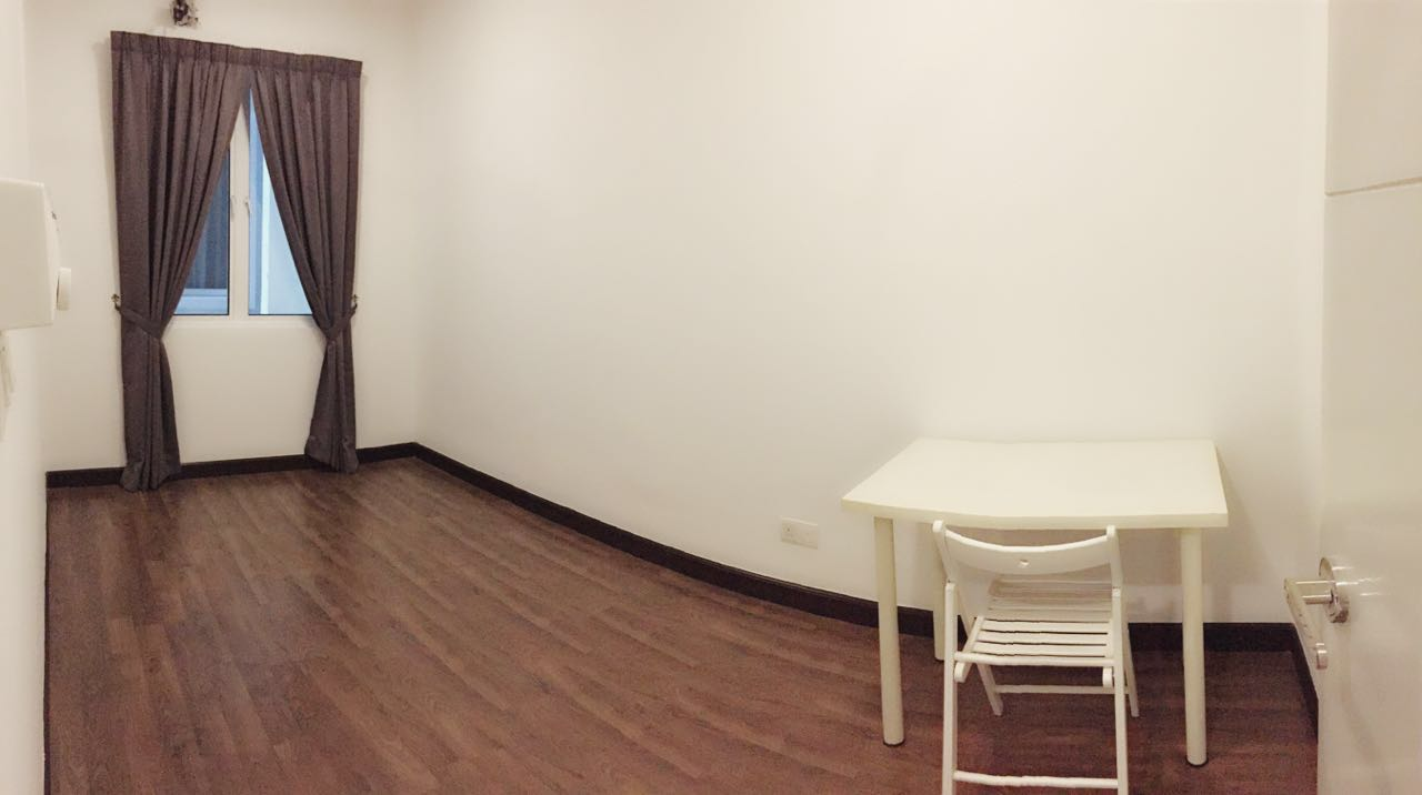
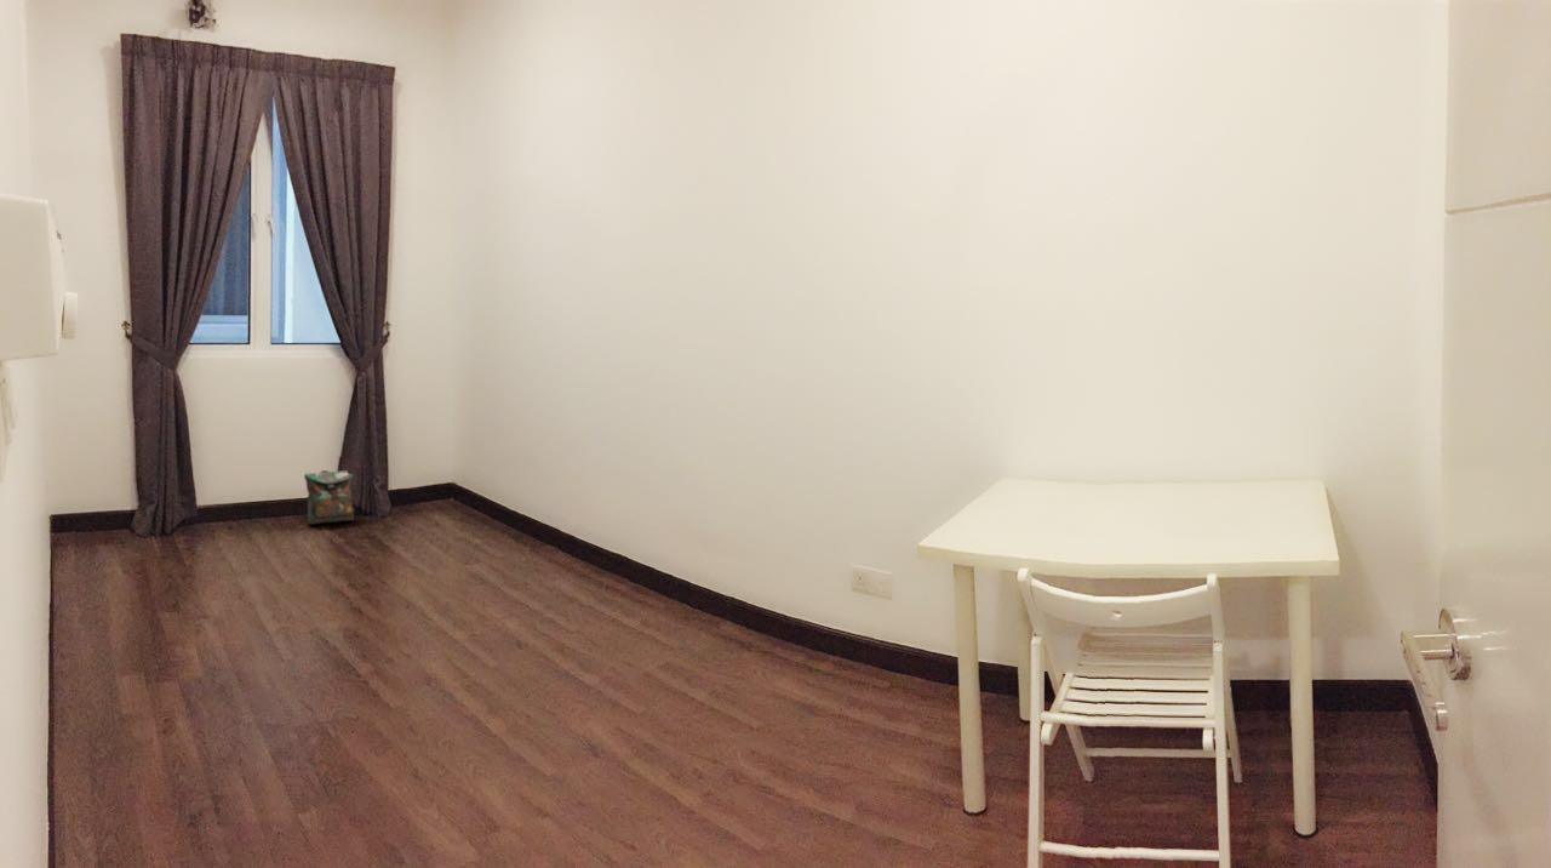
+ backpack (328, 495)
